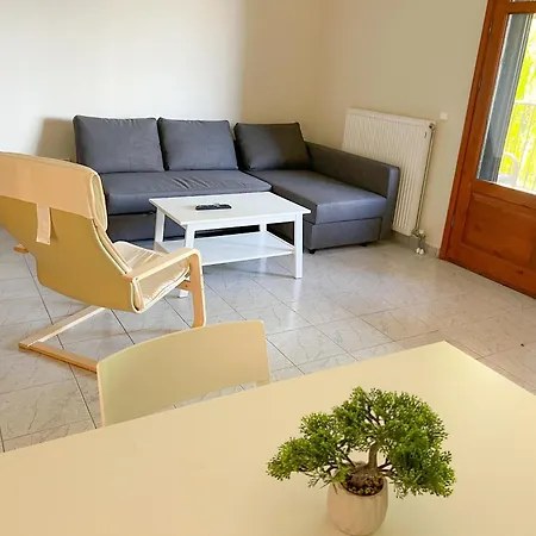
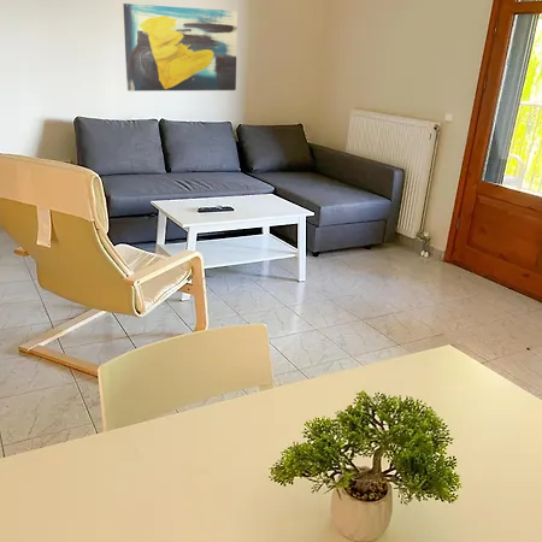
+ wall art (183, 49)
